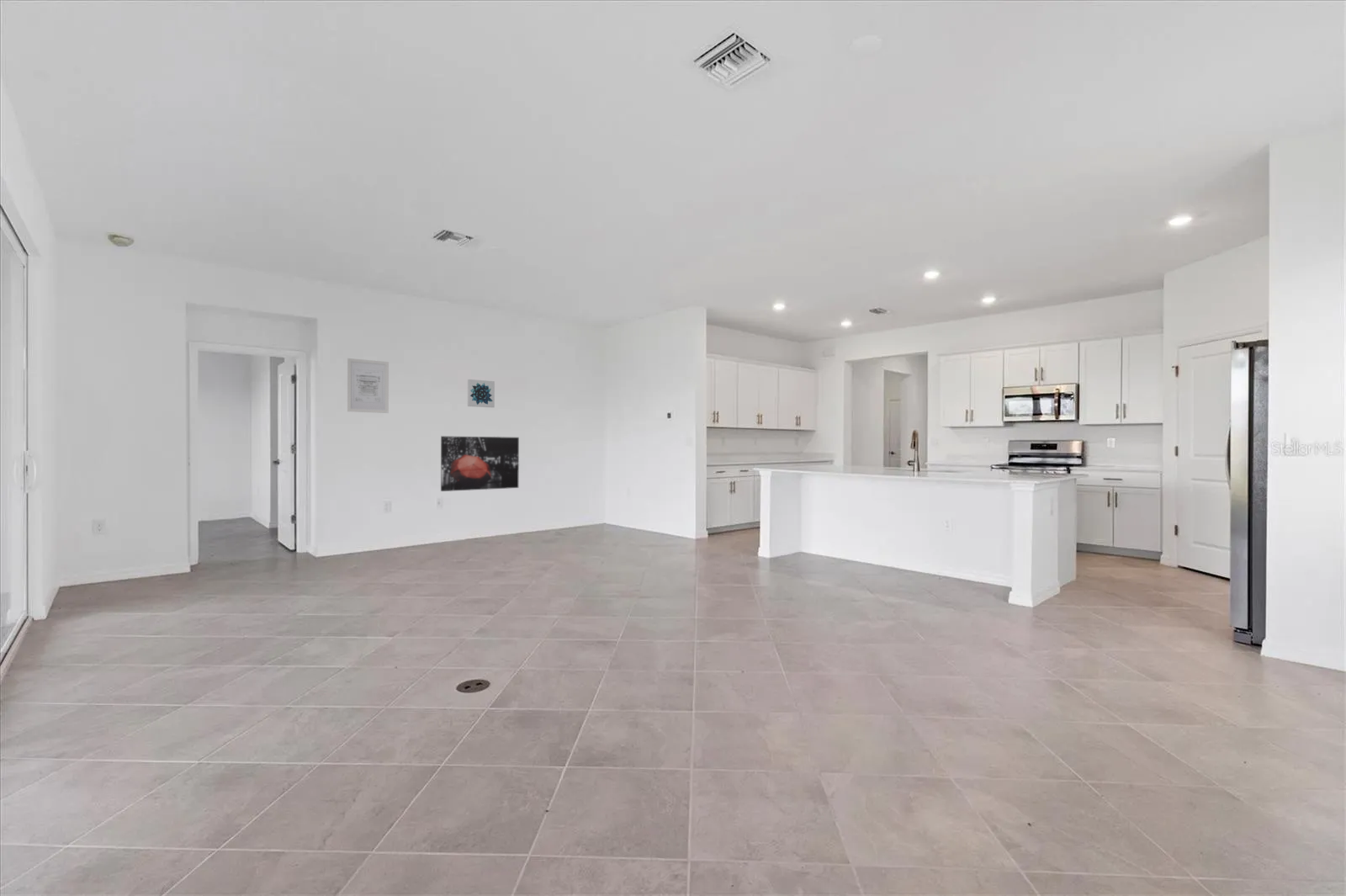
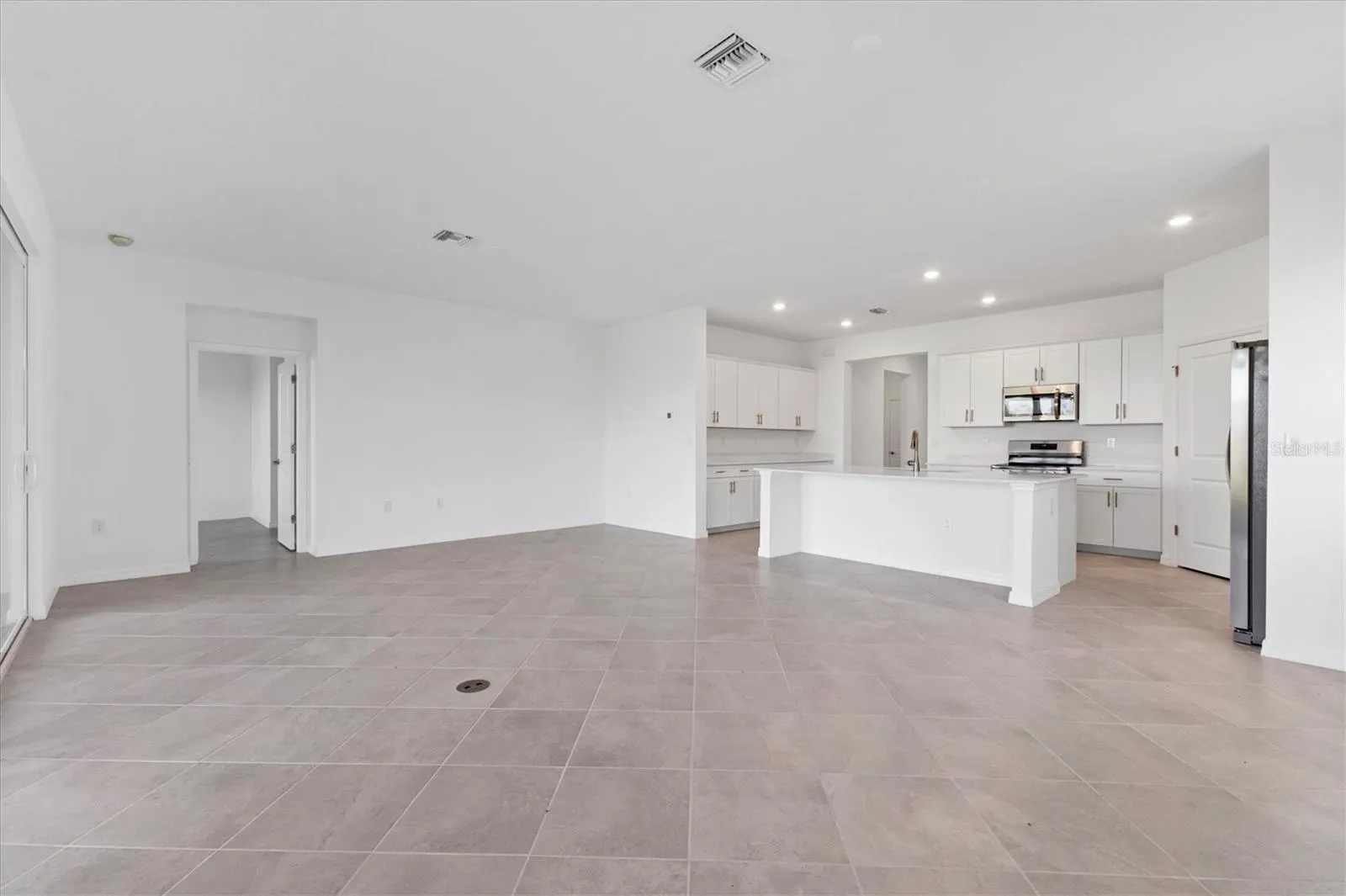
- wall art (368, 386)
- wall art (481, 463)
- wall art (481, 393)
